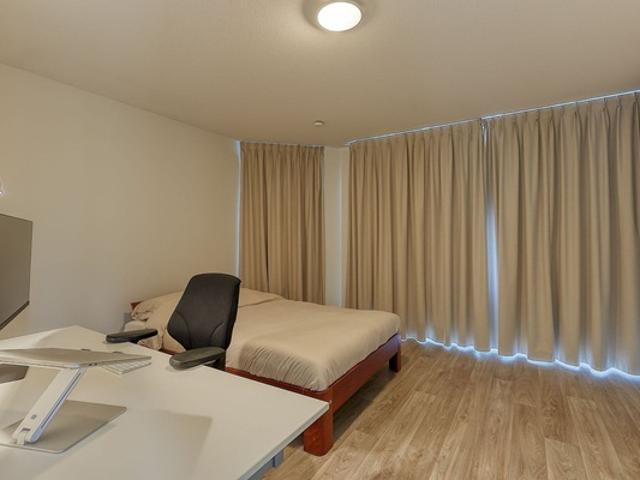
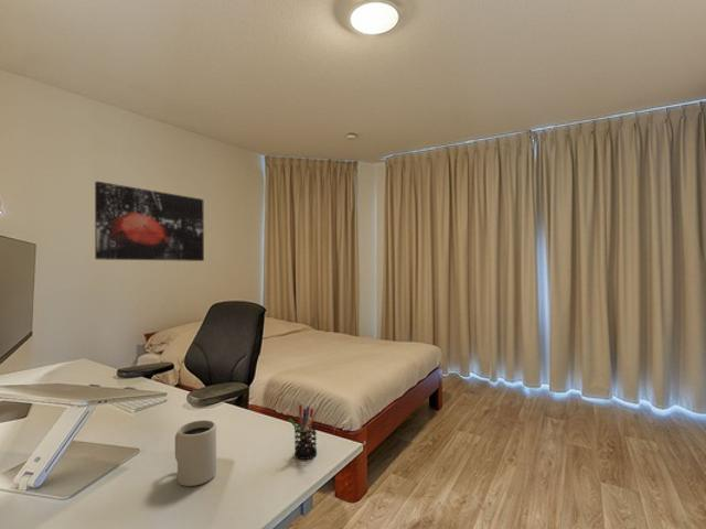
+ wall art (156, 225)
+ mug (193, 450)
+ pen holder (302, 431)
